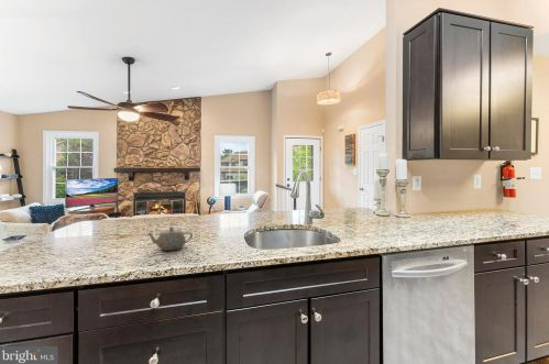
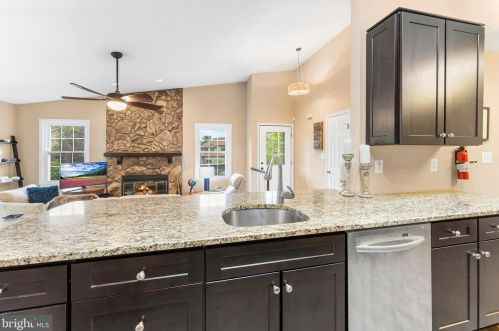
- teapot (169, 238)
